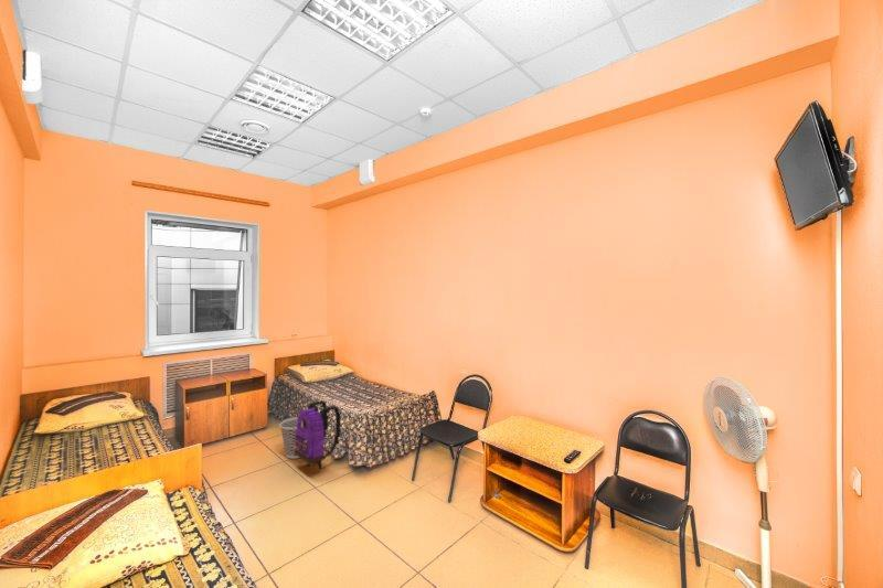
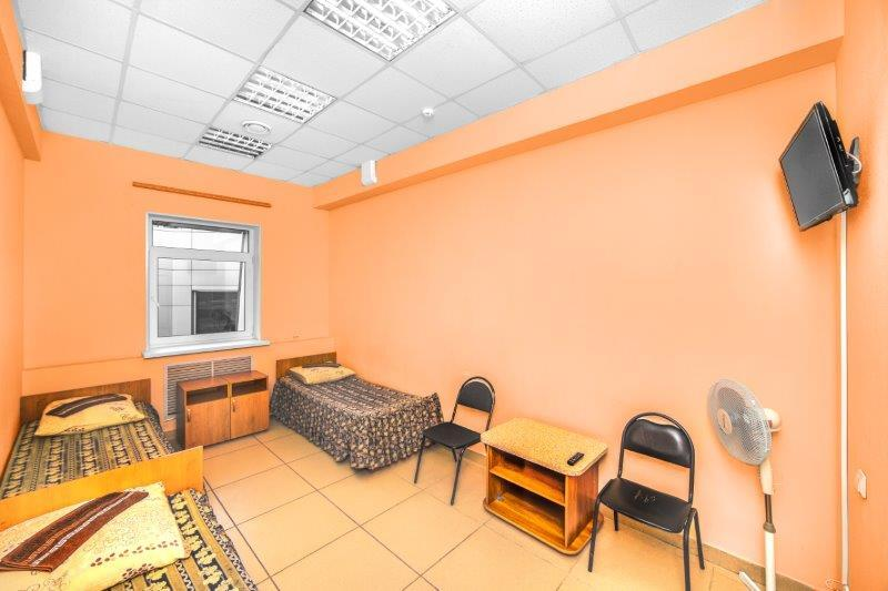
- wastebasket (294, 437)
- backpack (317, 436)
